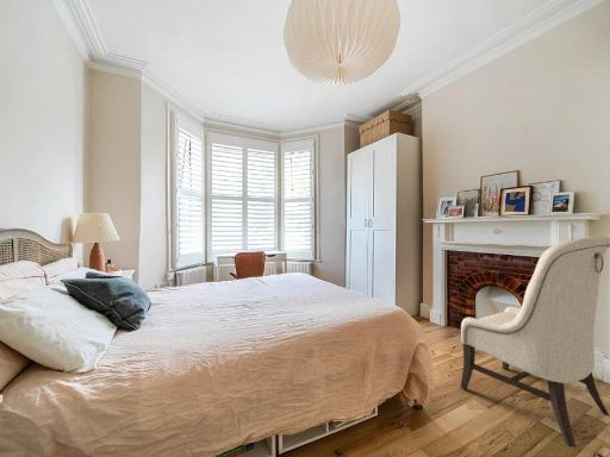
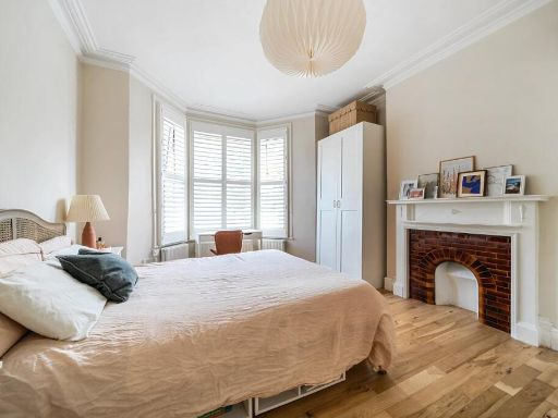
- chair (535, 318)
